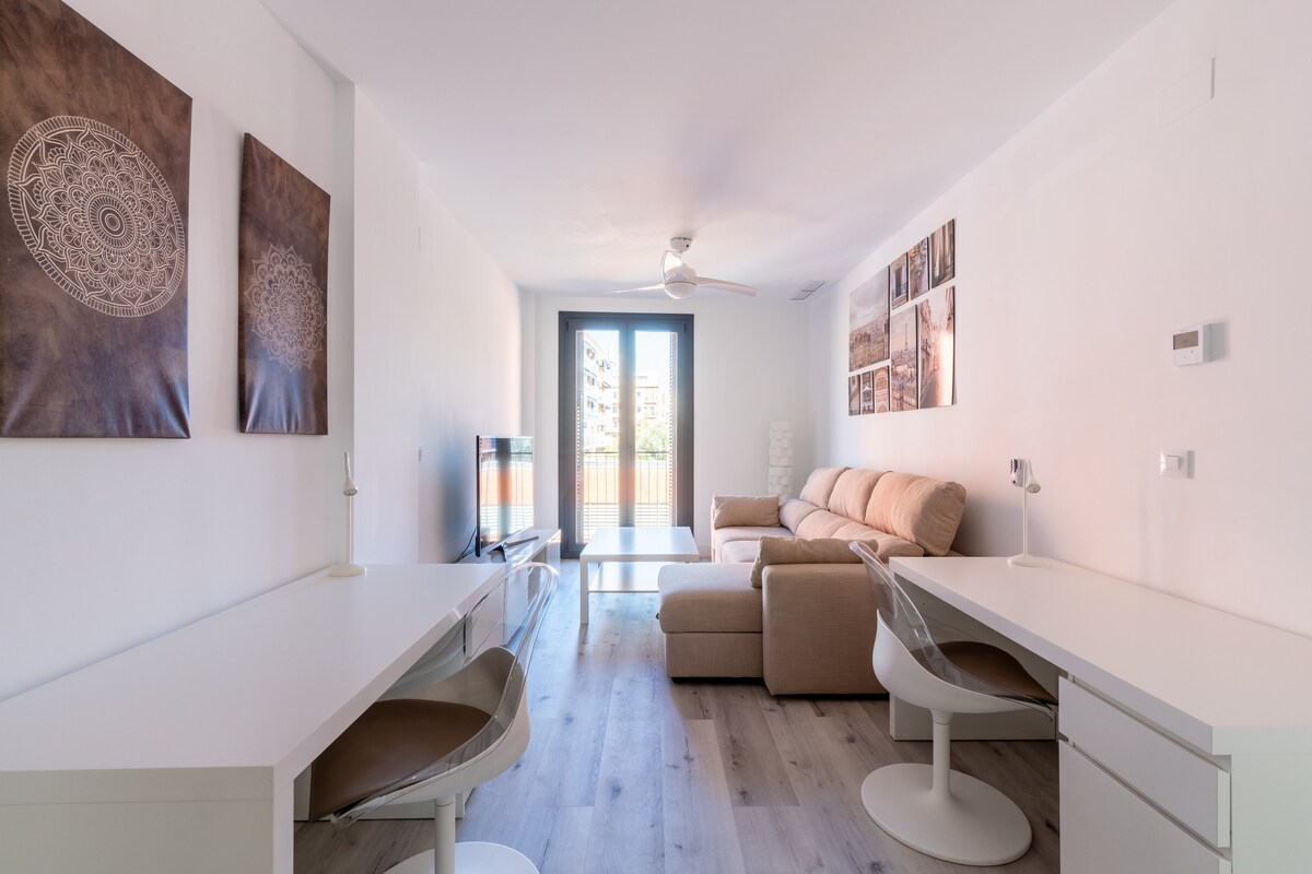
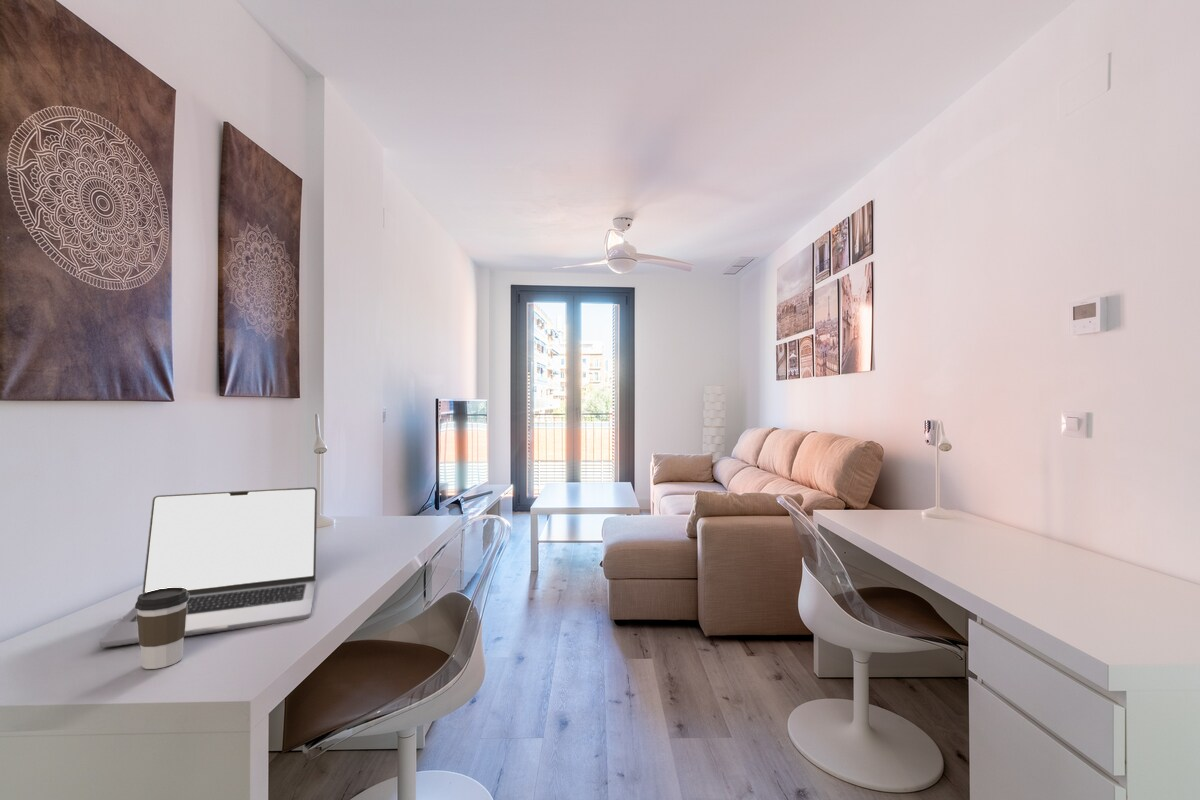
+ laptop (226, 554)
+ coffee cup (162, 627)
